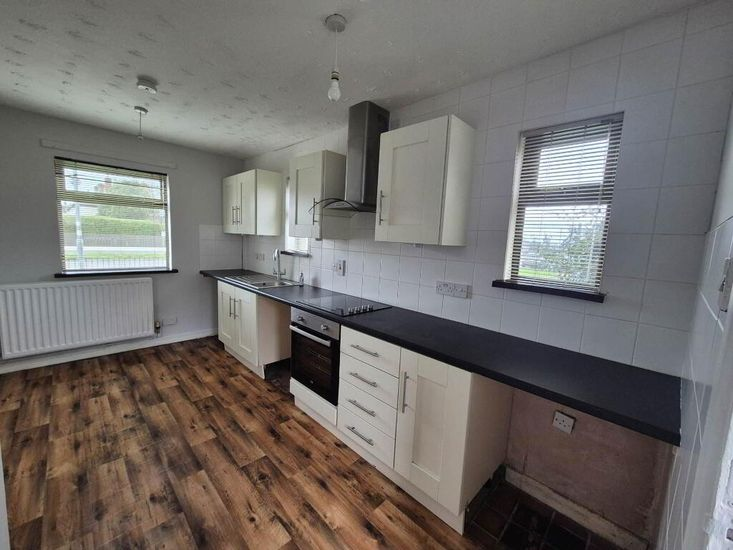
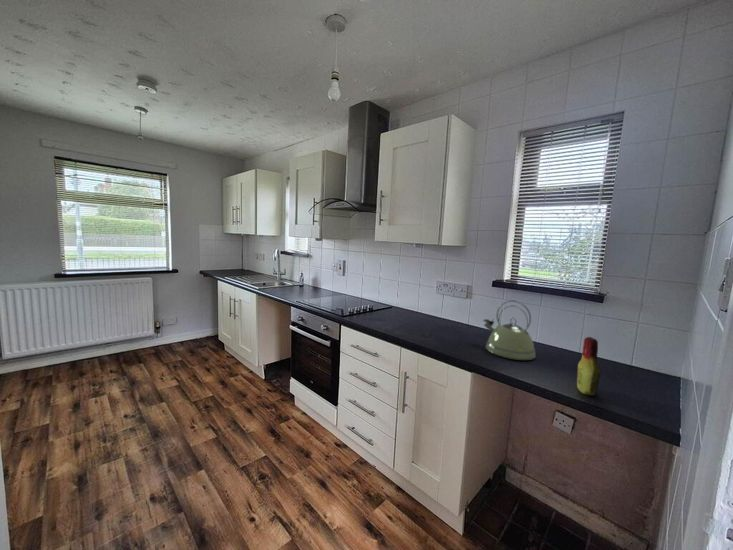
+ bottle (589, 364)
+ kettle (509, 325)
